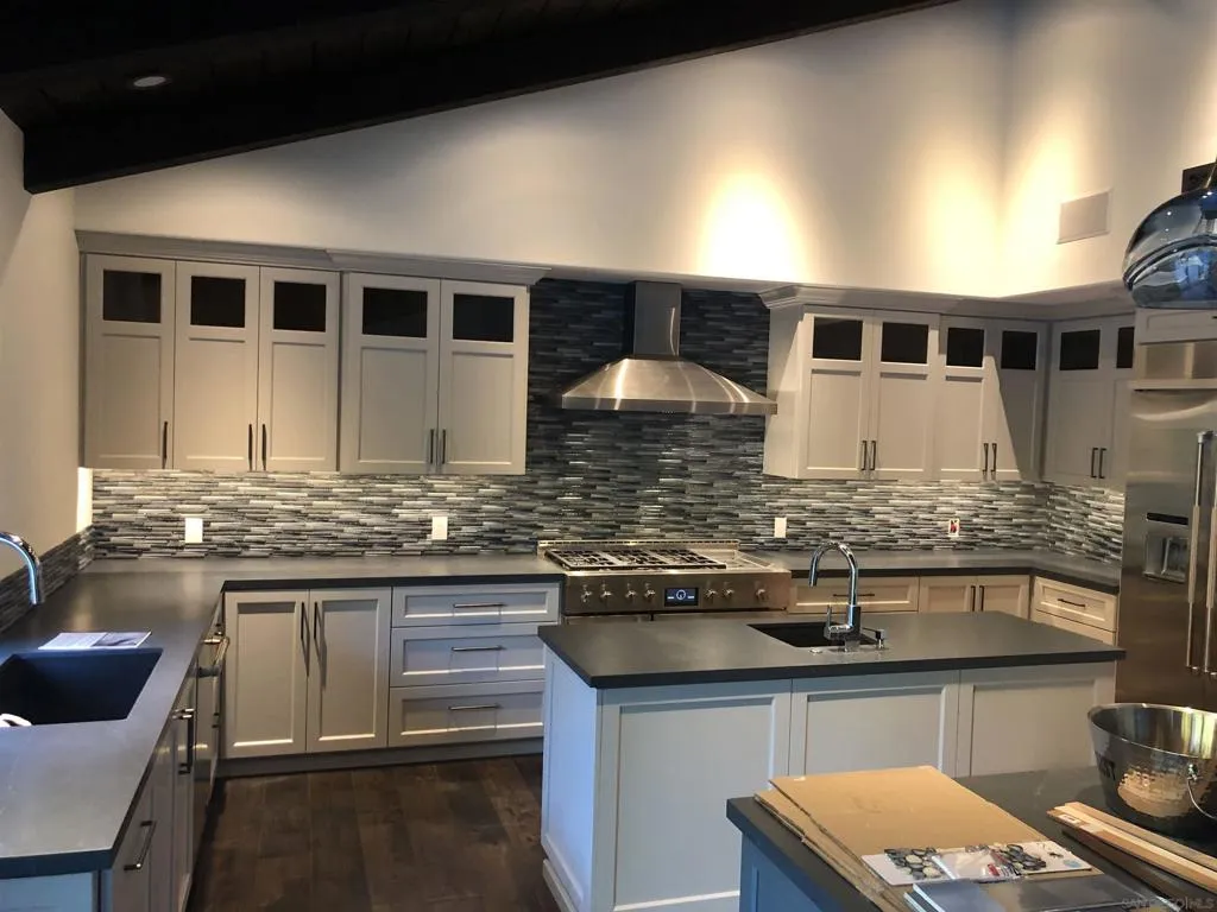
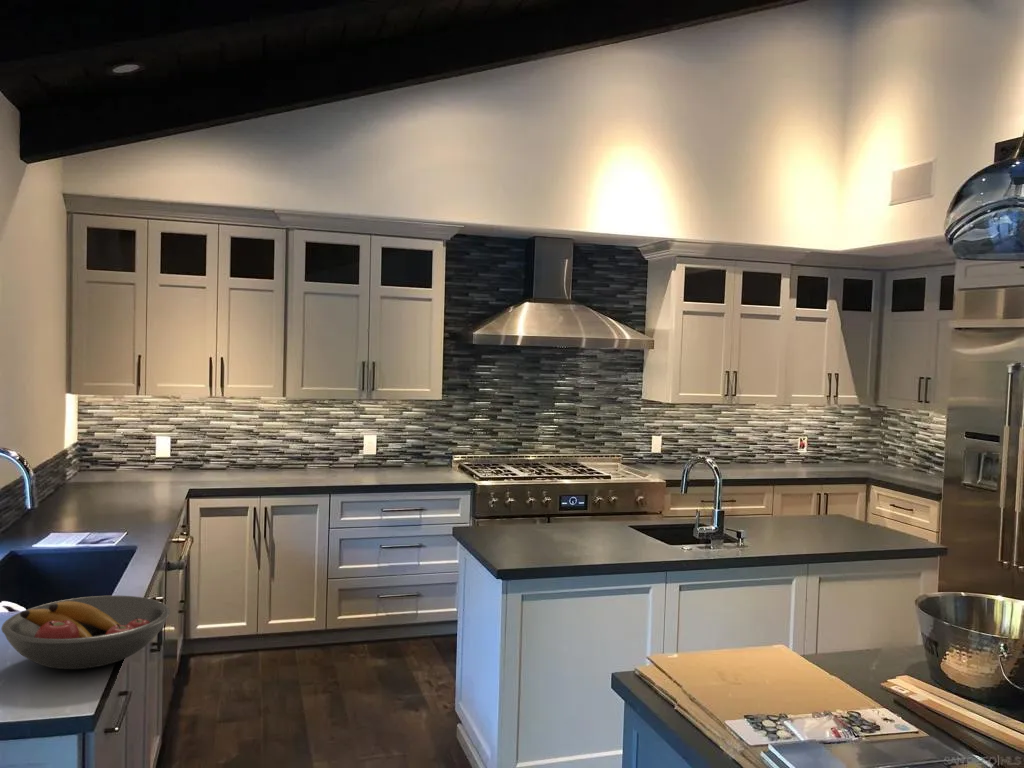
+ fruit bowl (89, 631)
